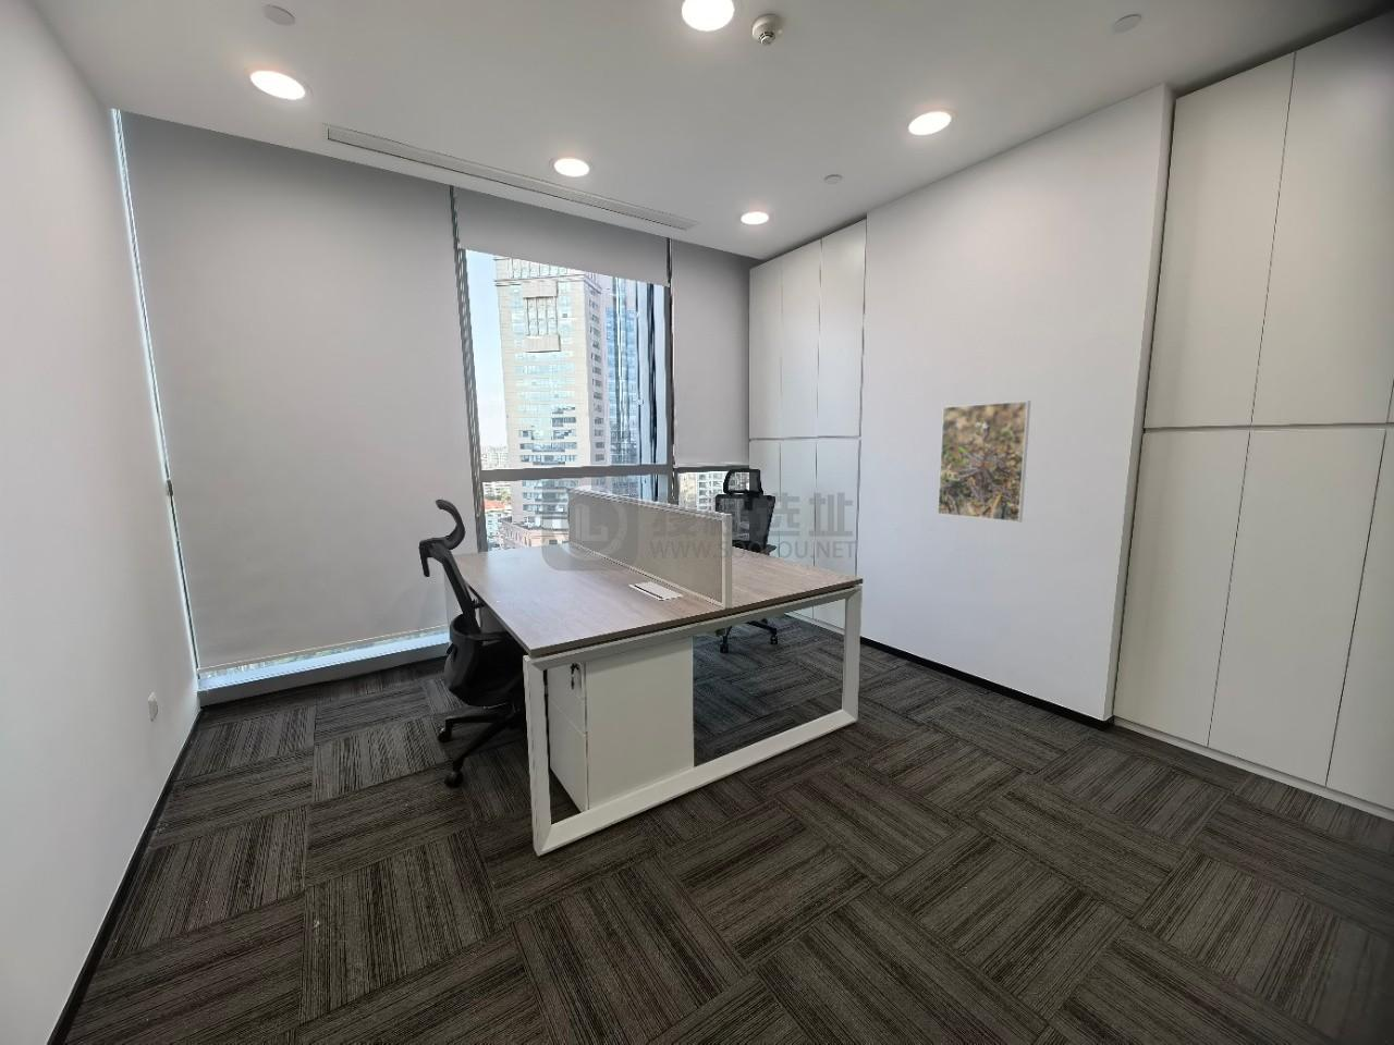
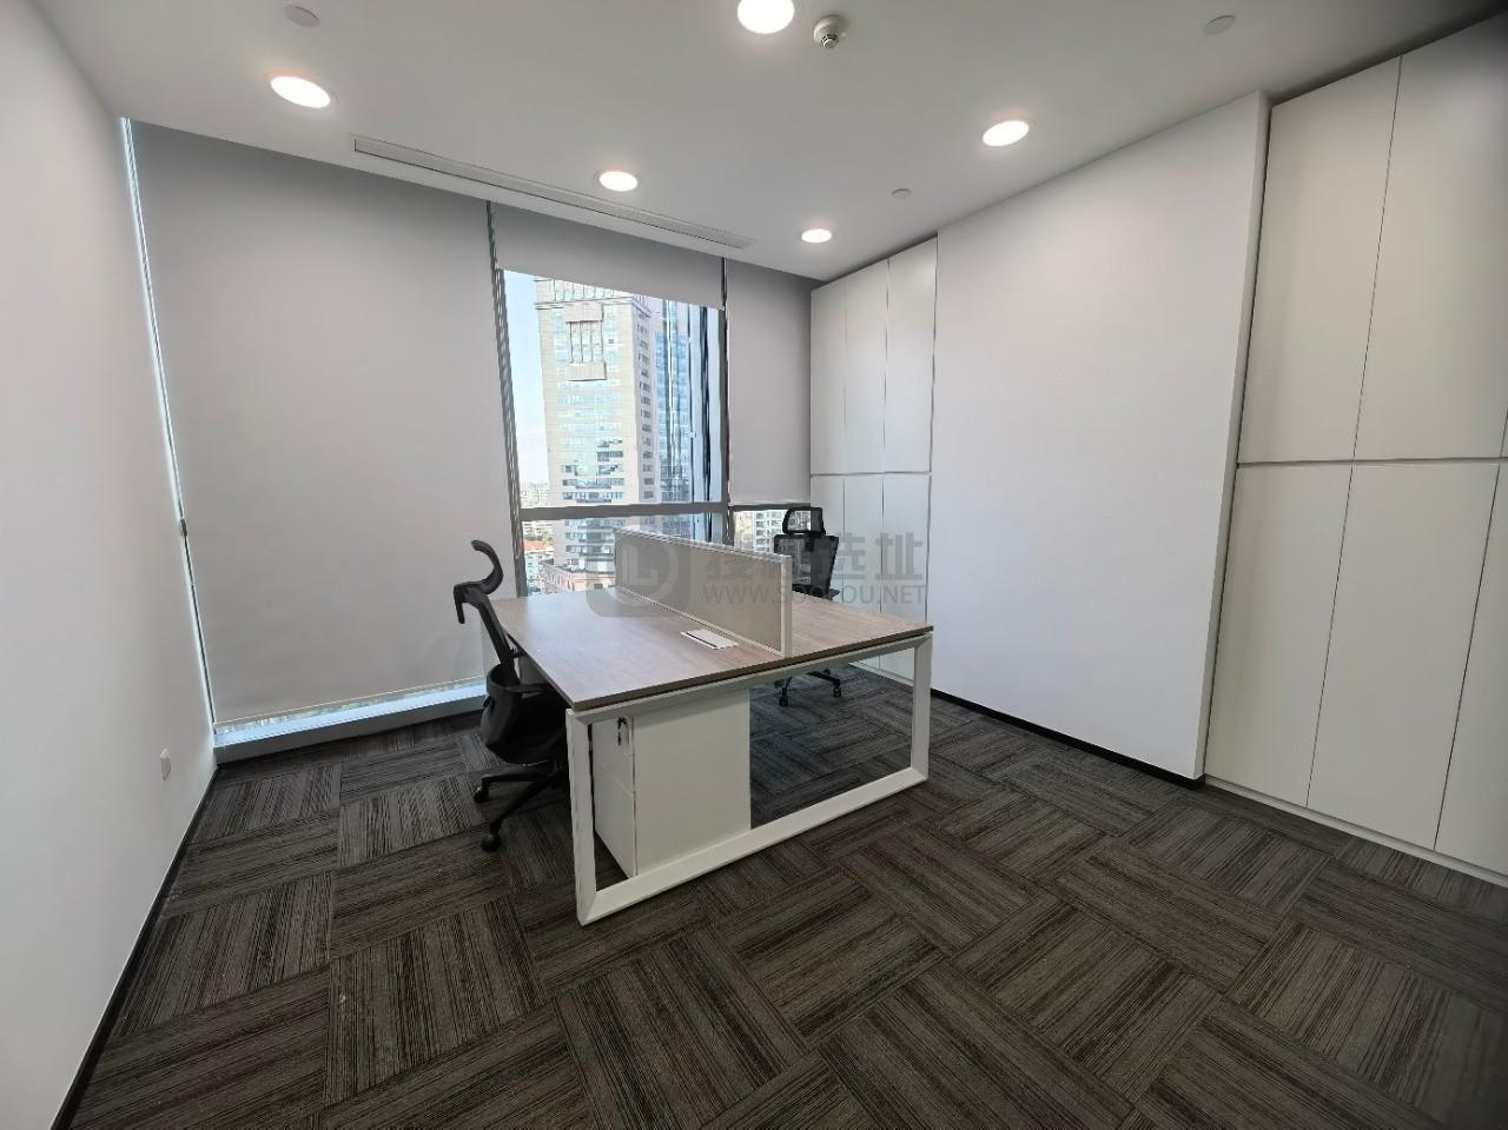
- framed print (980, 461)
